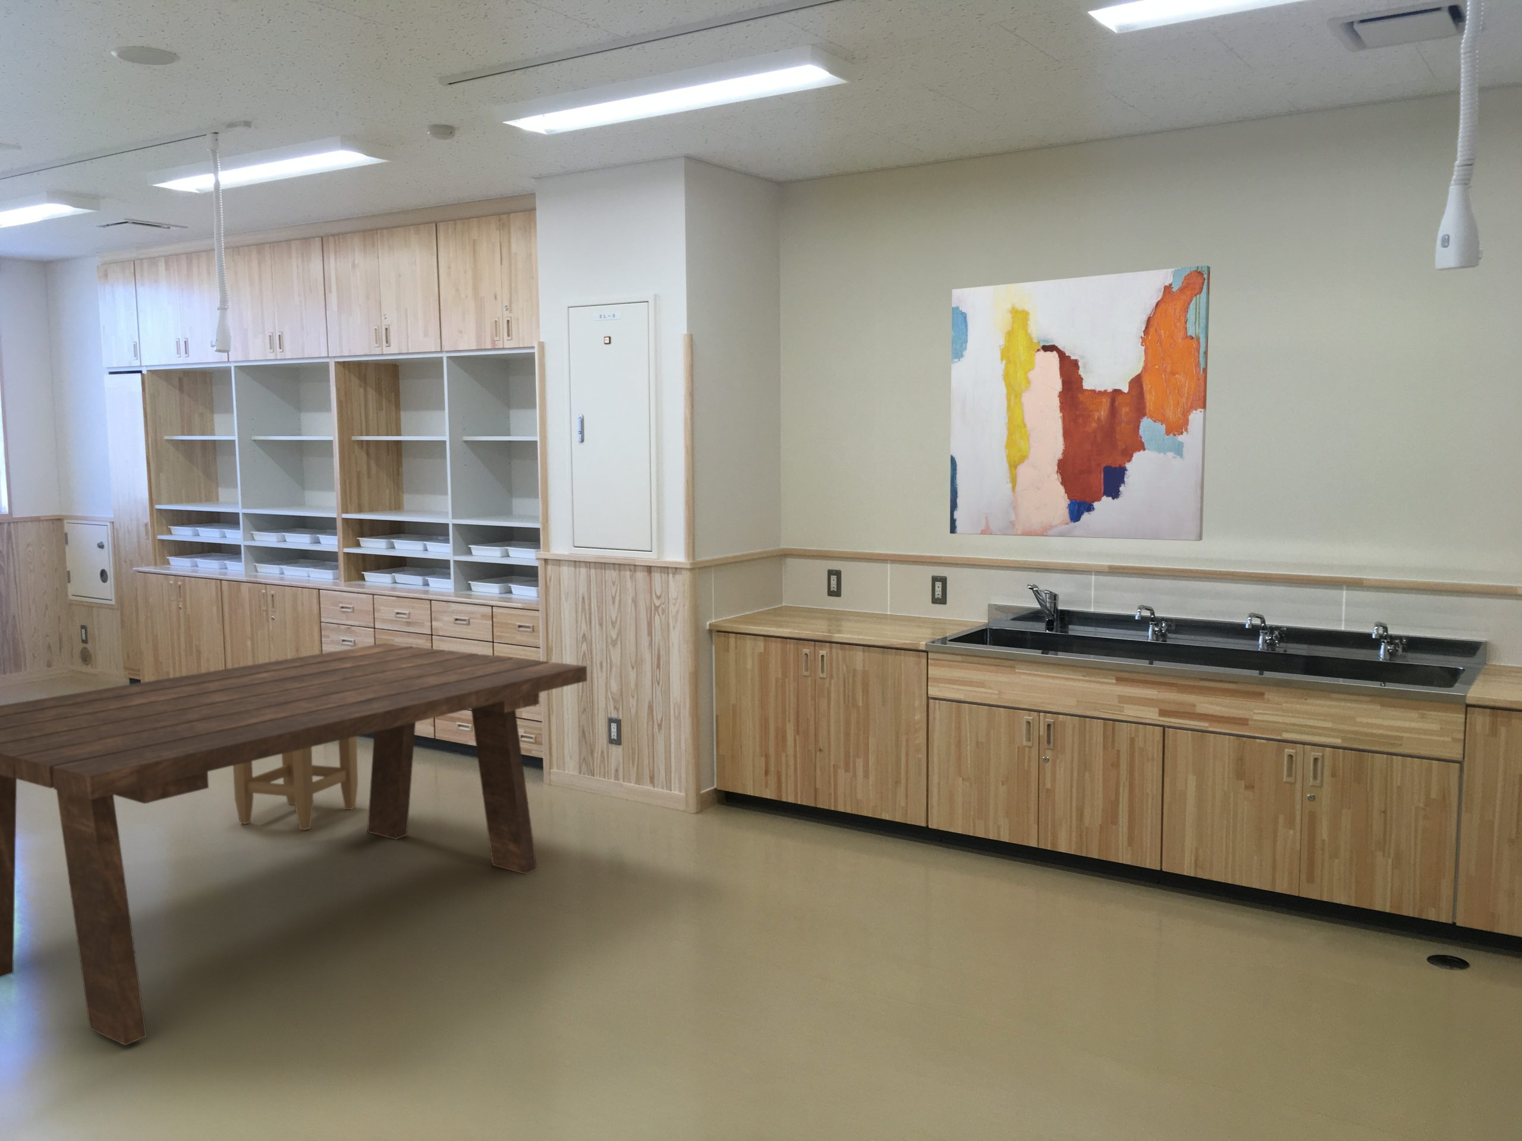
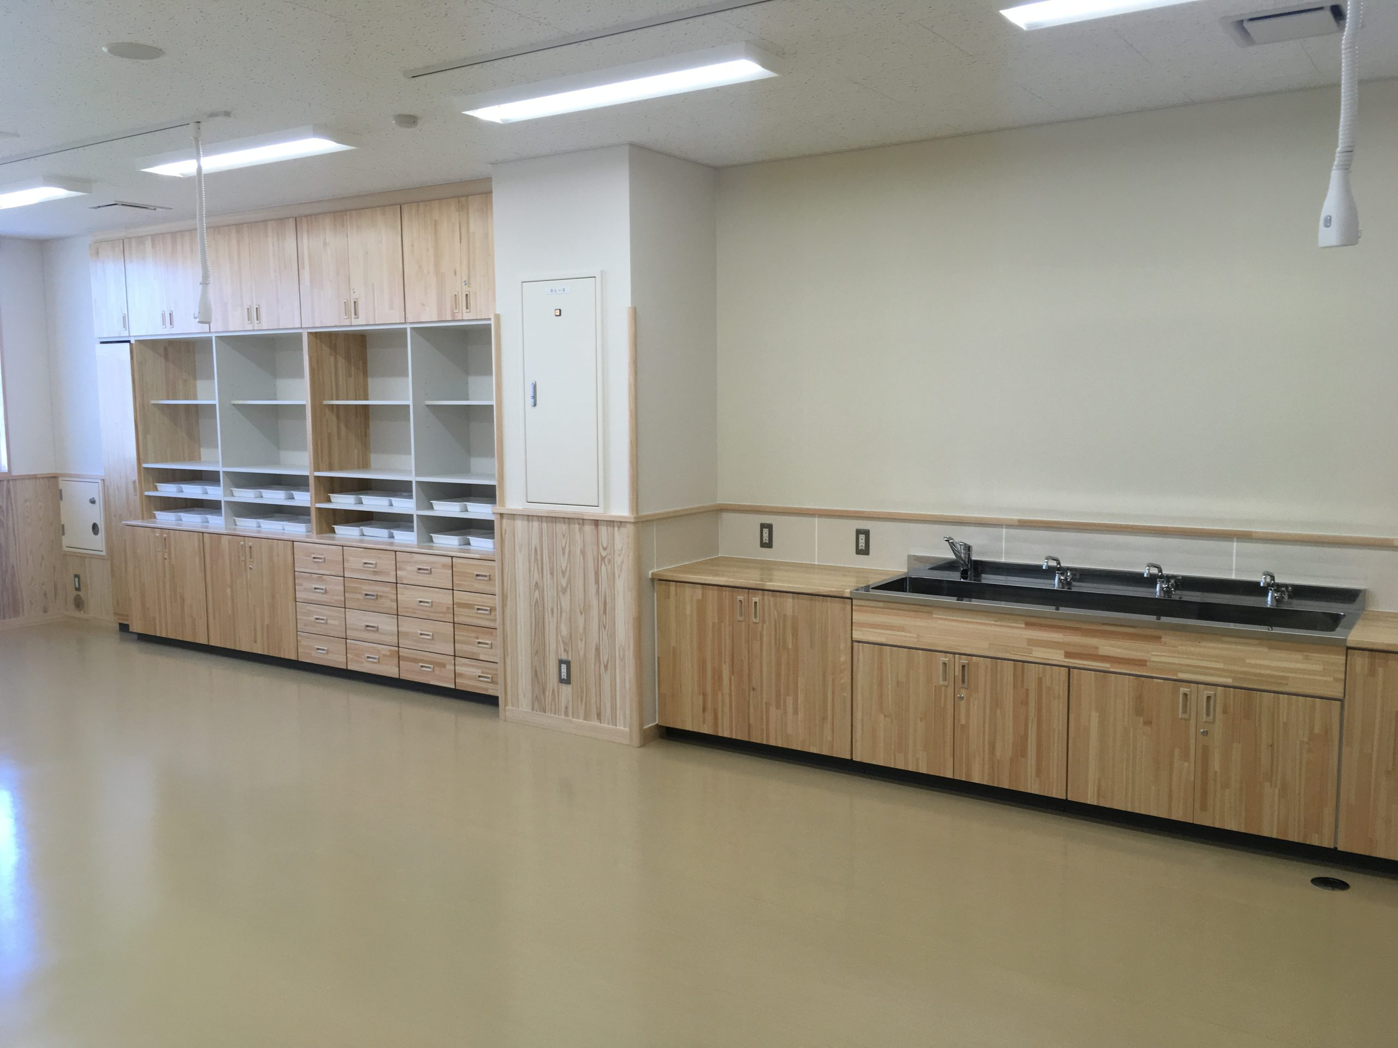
- wall art (1071, 409)
- dining table (270, 756)
- stool (296, 763)
